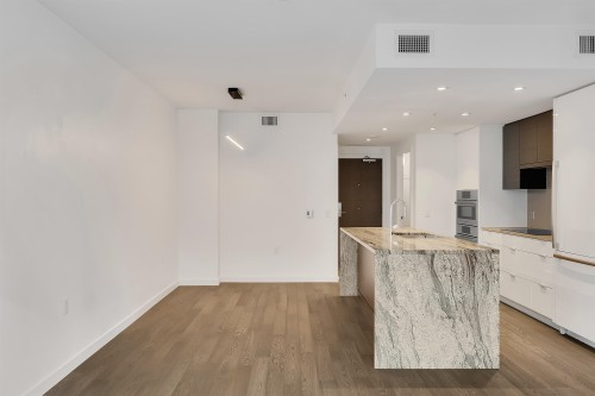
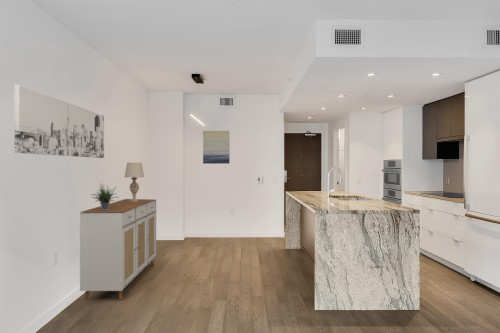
+ wall art (69, 129)
+ potted plant (106, 194)
+ sideboard (124, 242)
+ wall art (216, 147)
+ table lamp (134, 182)
